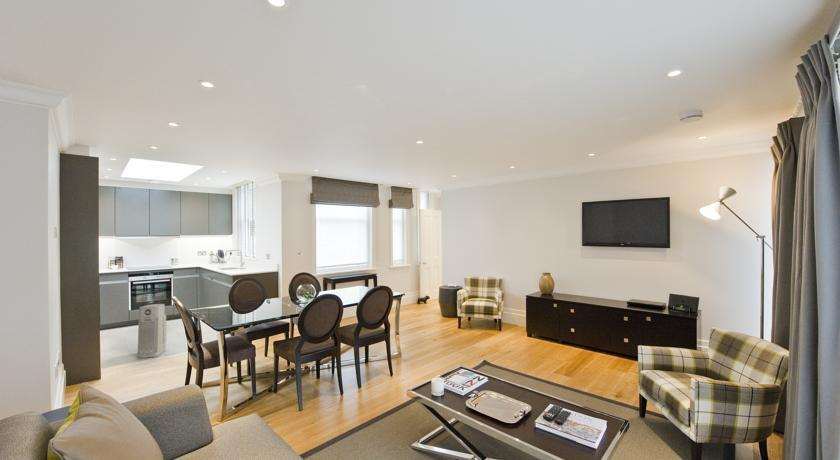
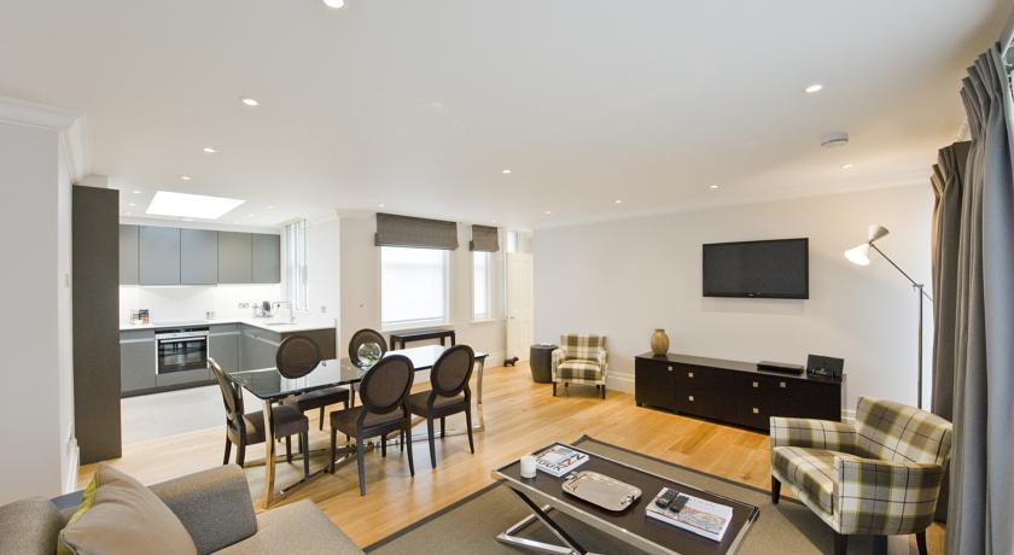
- air purifier (153, 329)
